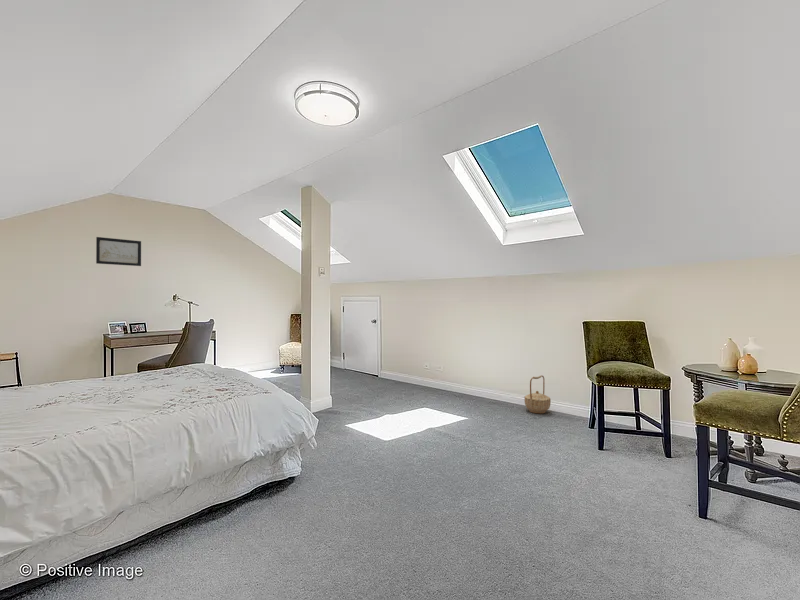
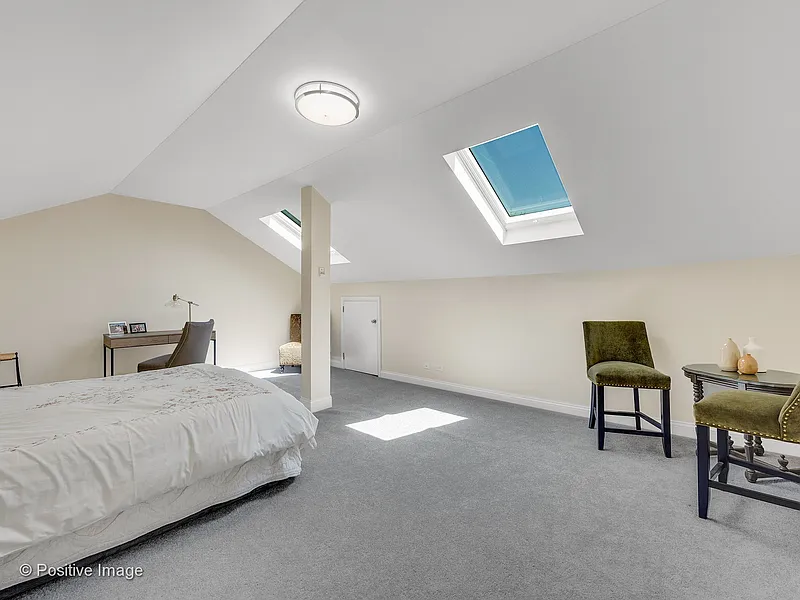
- wall art (119, 252)
- basket (537, 393)
